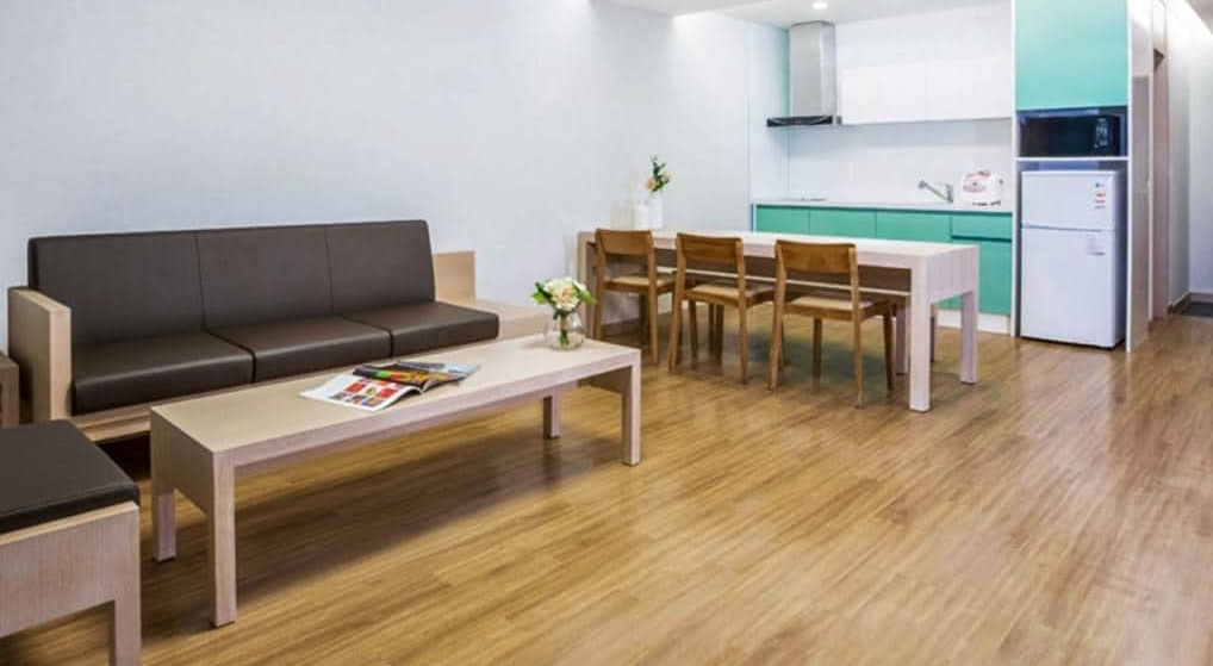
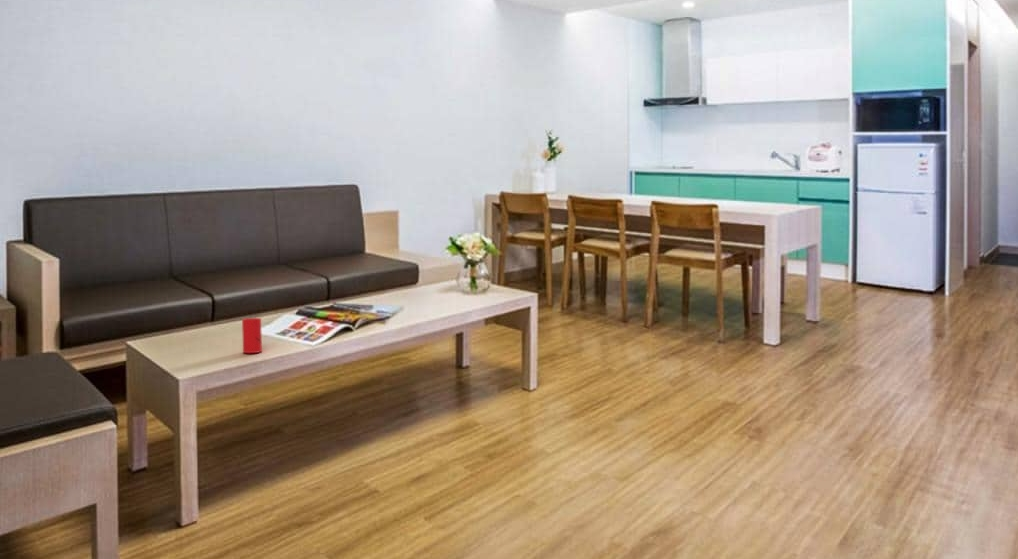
+ cup (252, 335)
